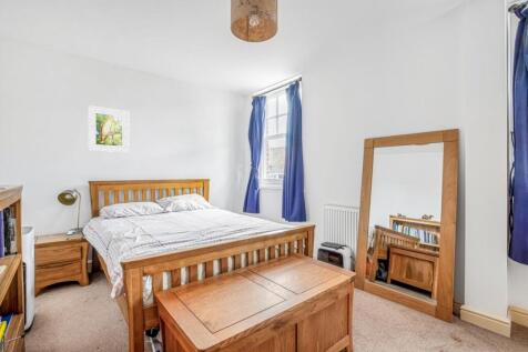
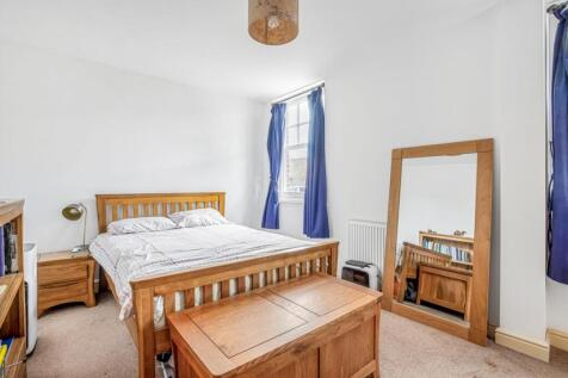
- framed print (109, 130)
